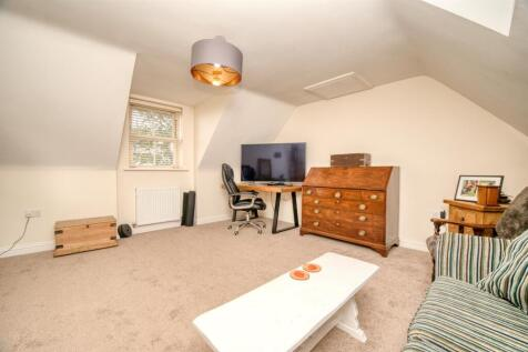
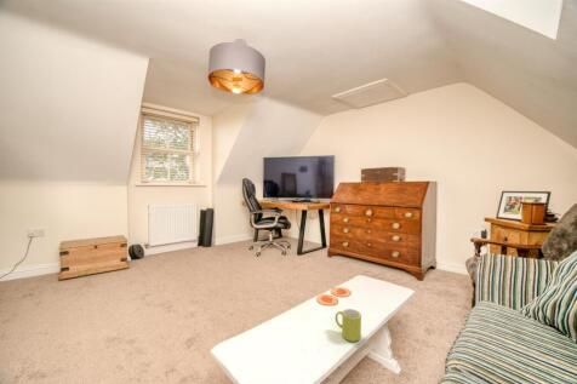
+ mug (347, 323)
